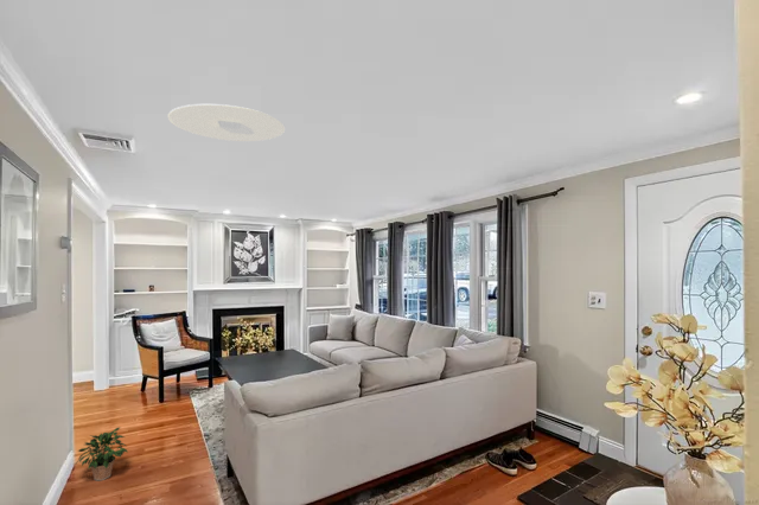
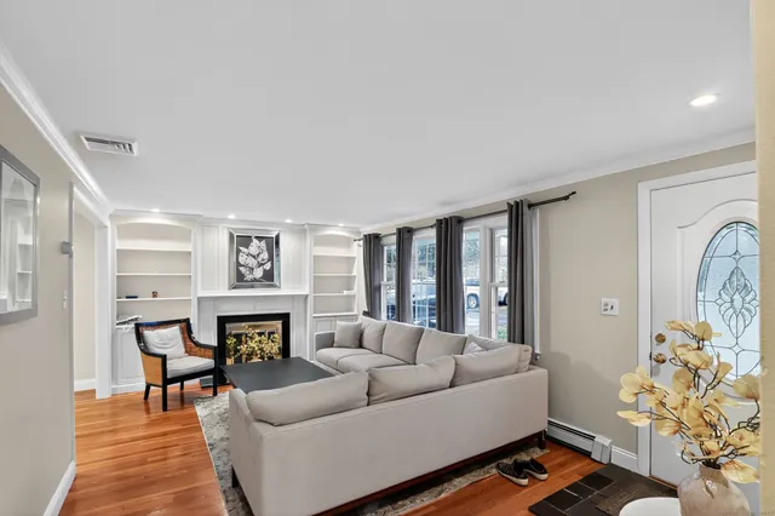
- potted plant (102, 450)
- ceiling light (229, 120)
